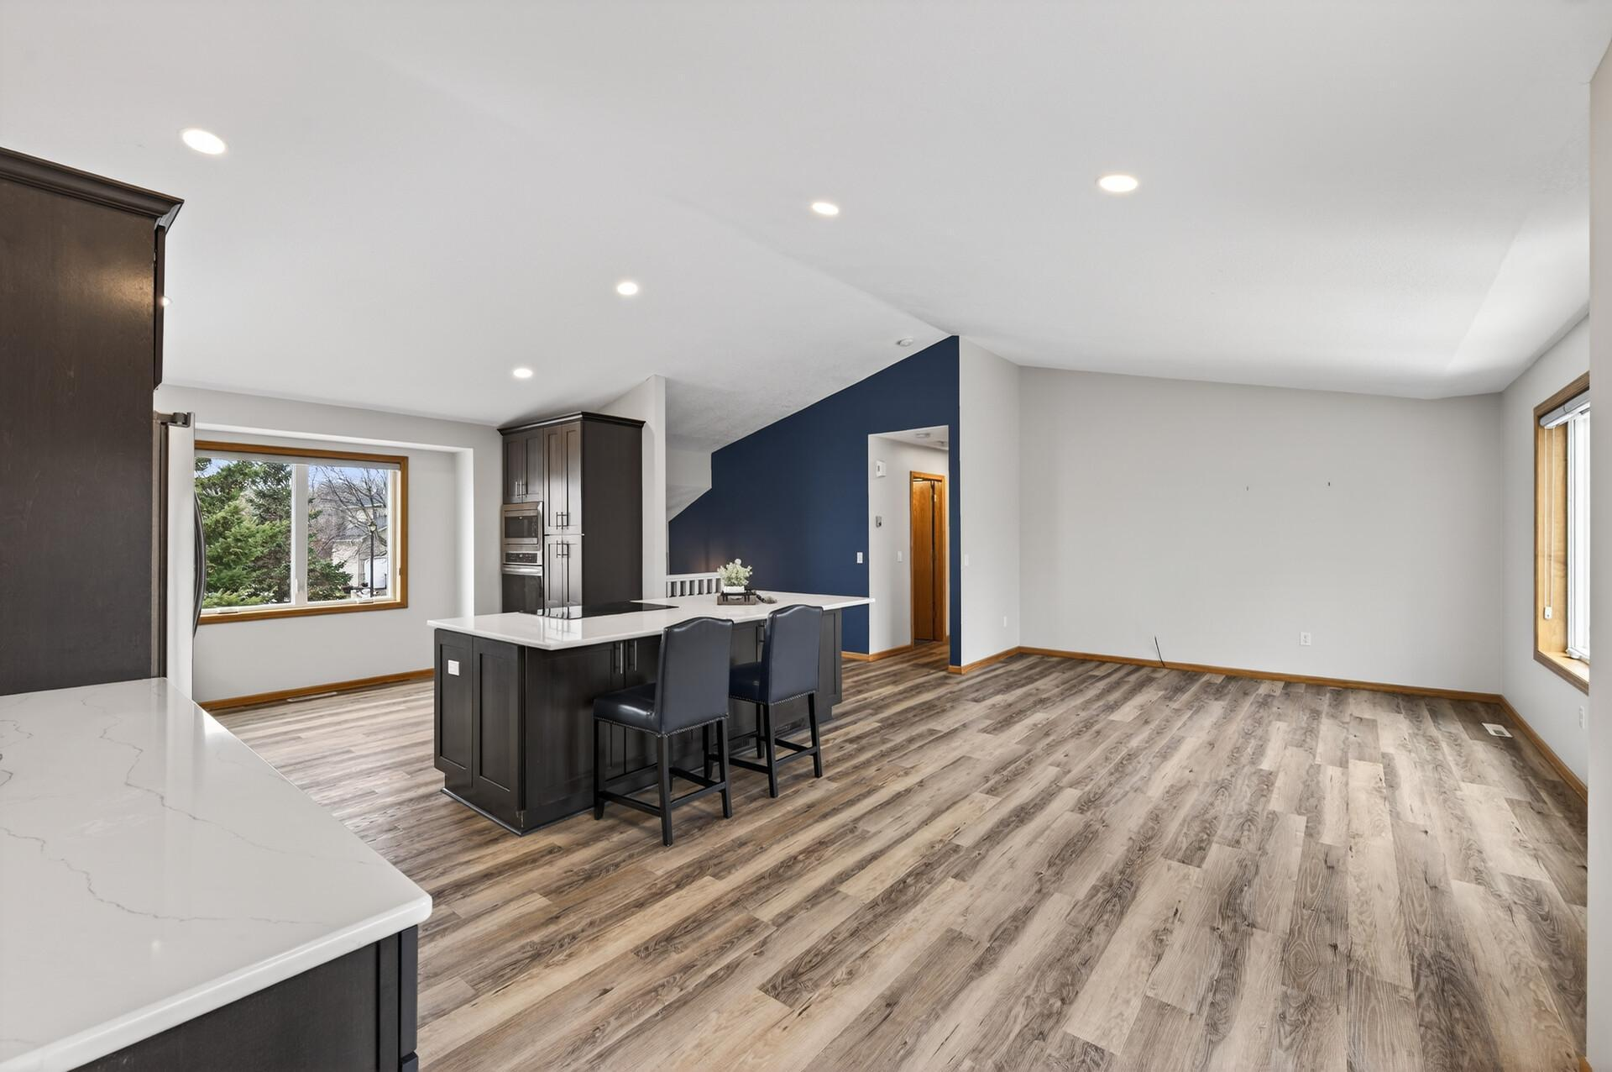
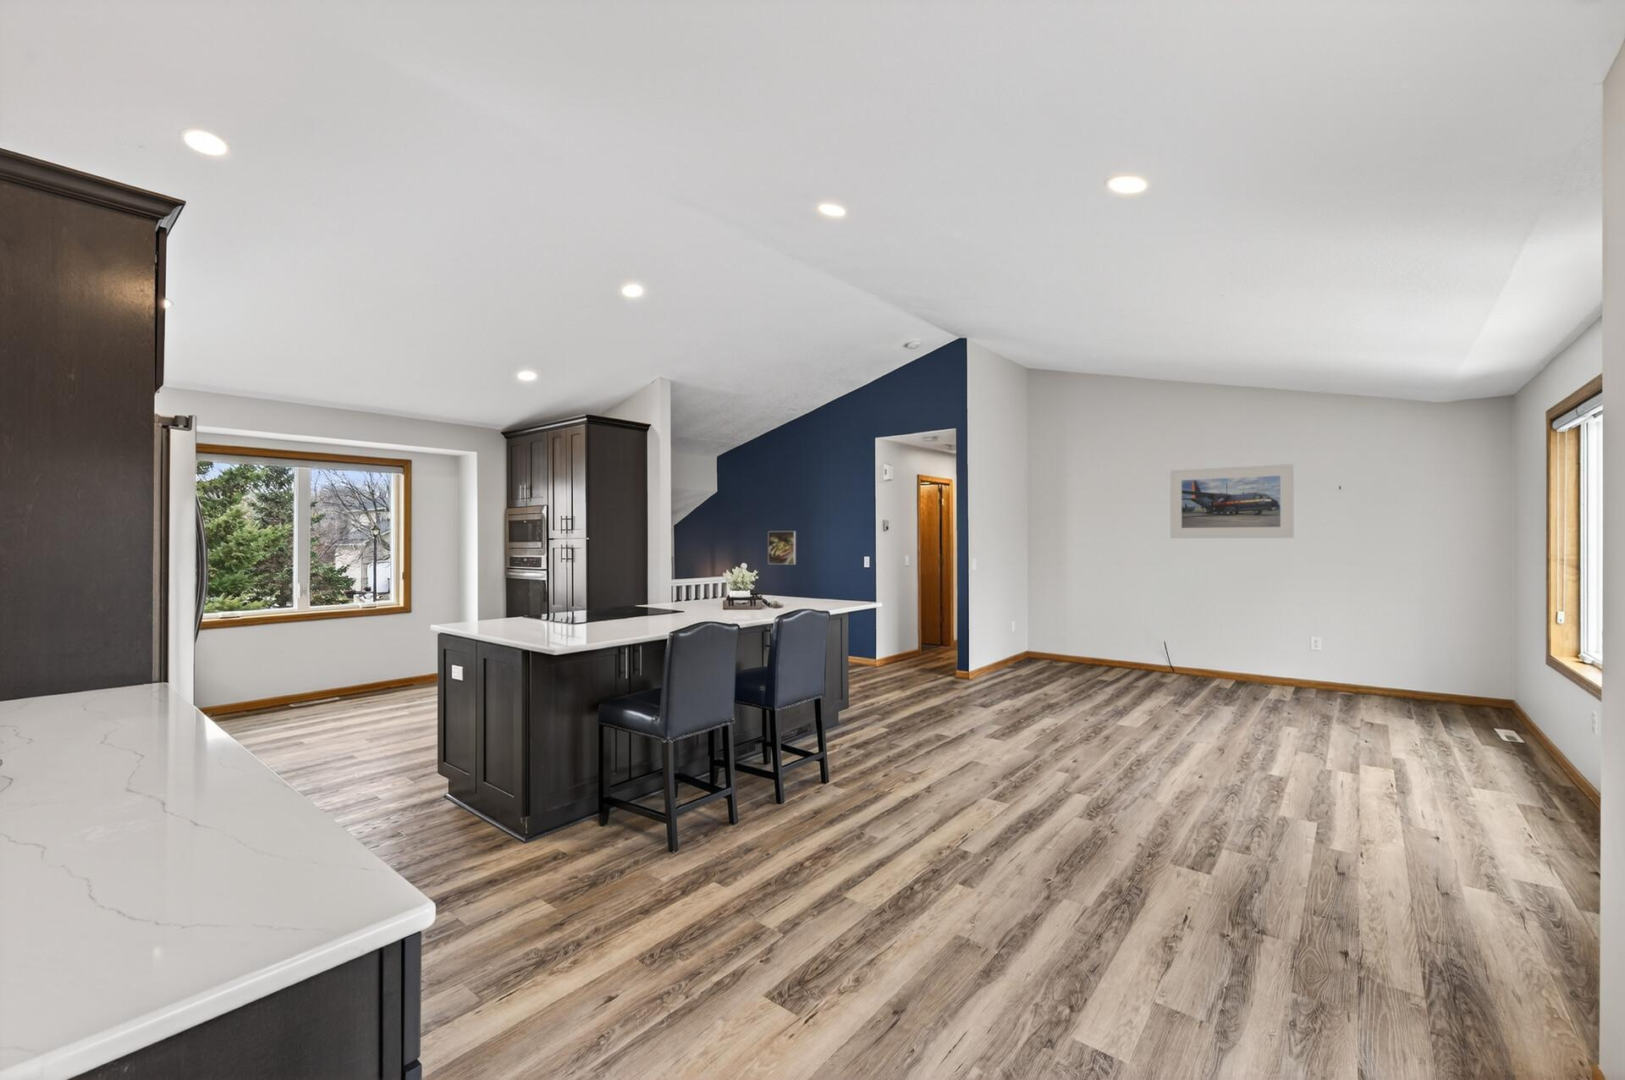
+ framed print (1228, 503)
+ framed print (781, 547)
